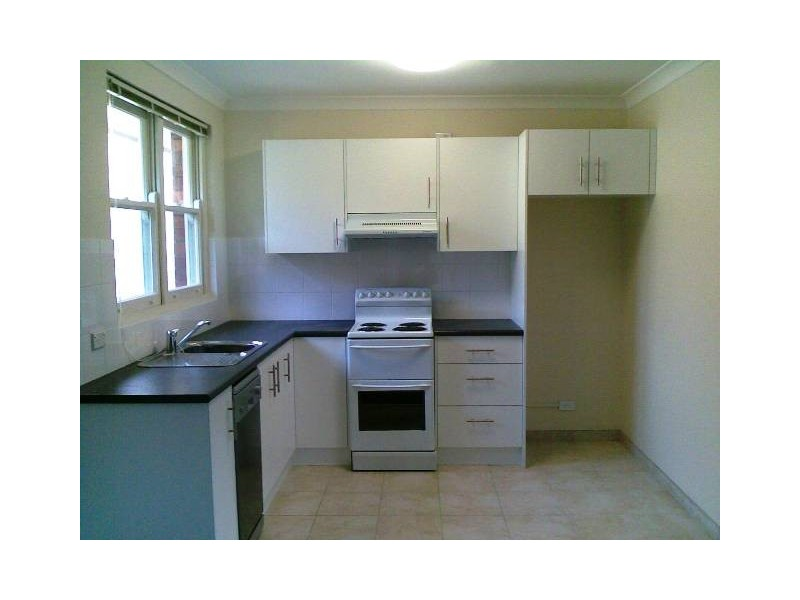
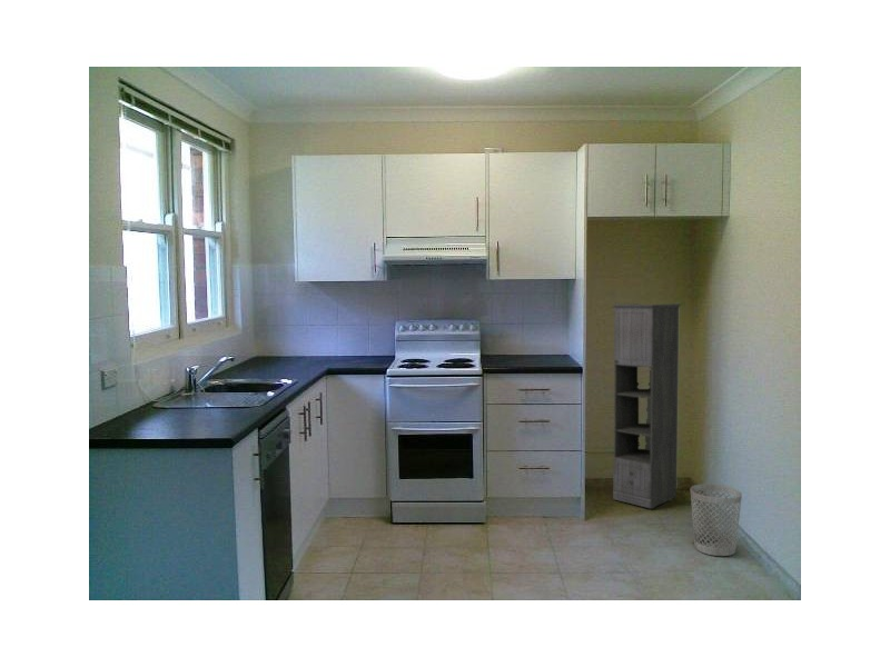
+ wastebasket (715, 519)
+ storage cabinet (647, 401)
